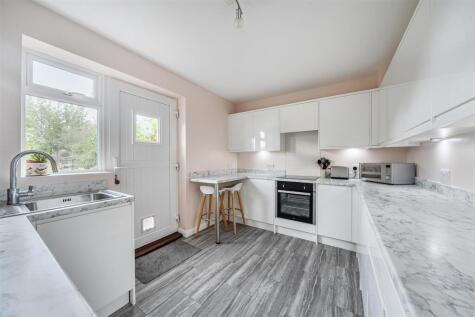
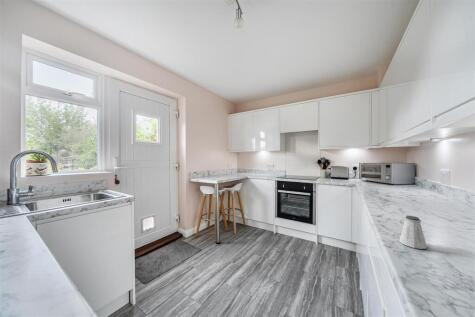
+ saltshaker (412, 230)
